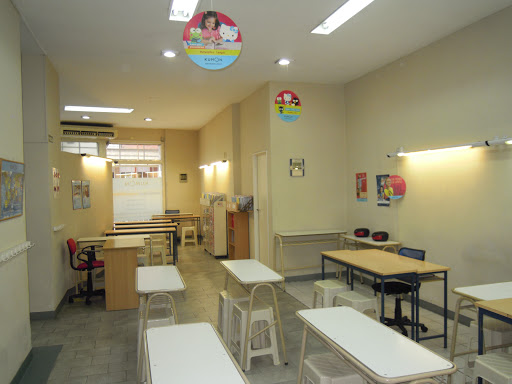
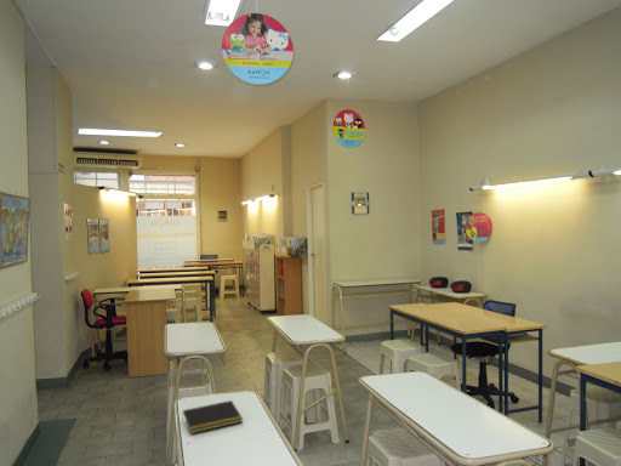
+ notepad (212, 415)
